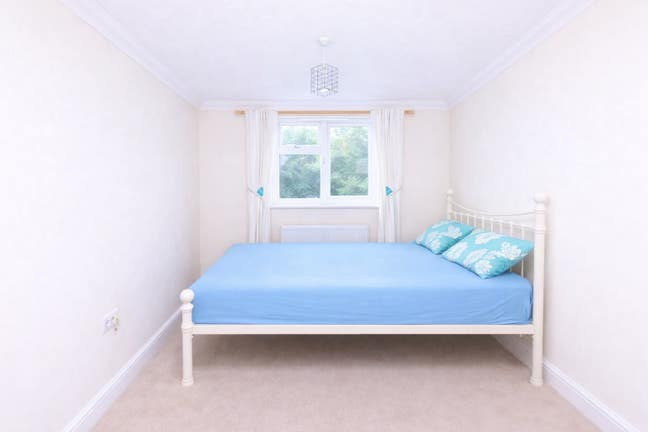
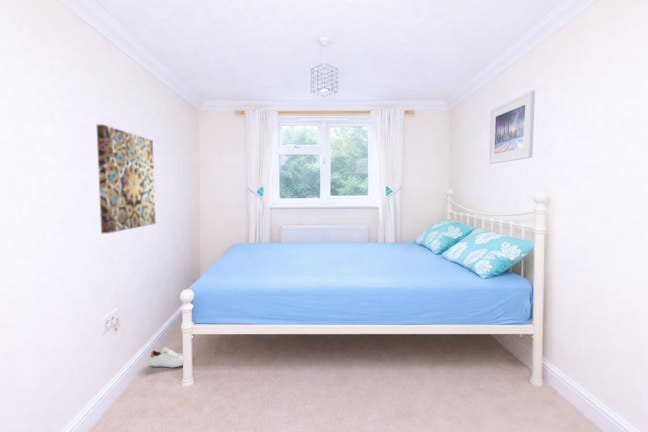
+ wall art (129, 181)
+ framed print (509, 131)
+ shoe (170, 356)
